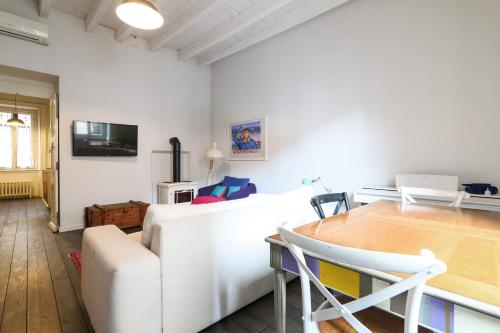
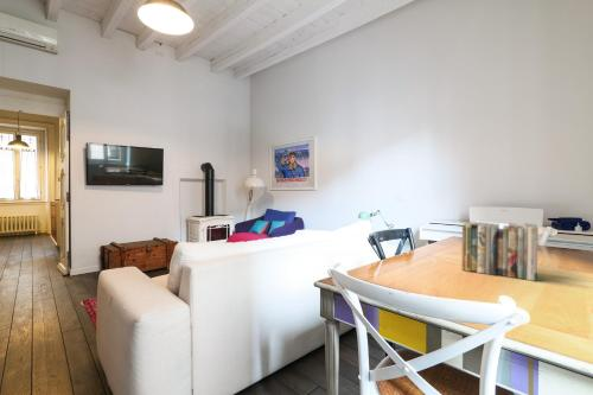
+ books (497, 247)
